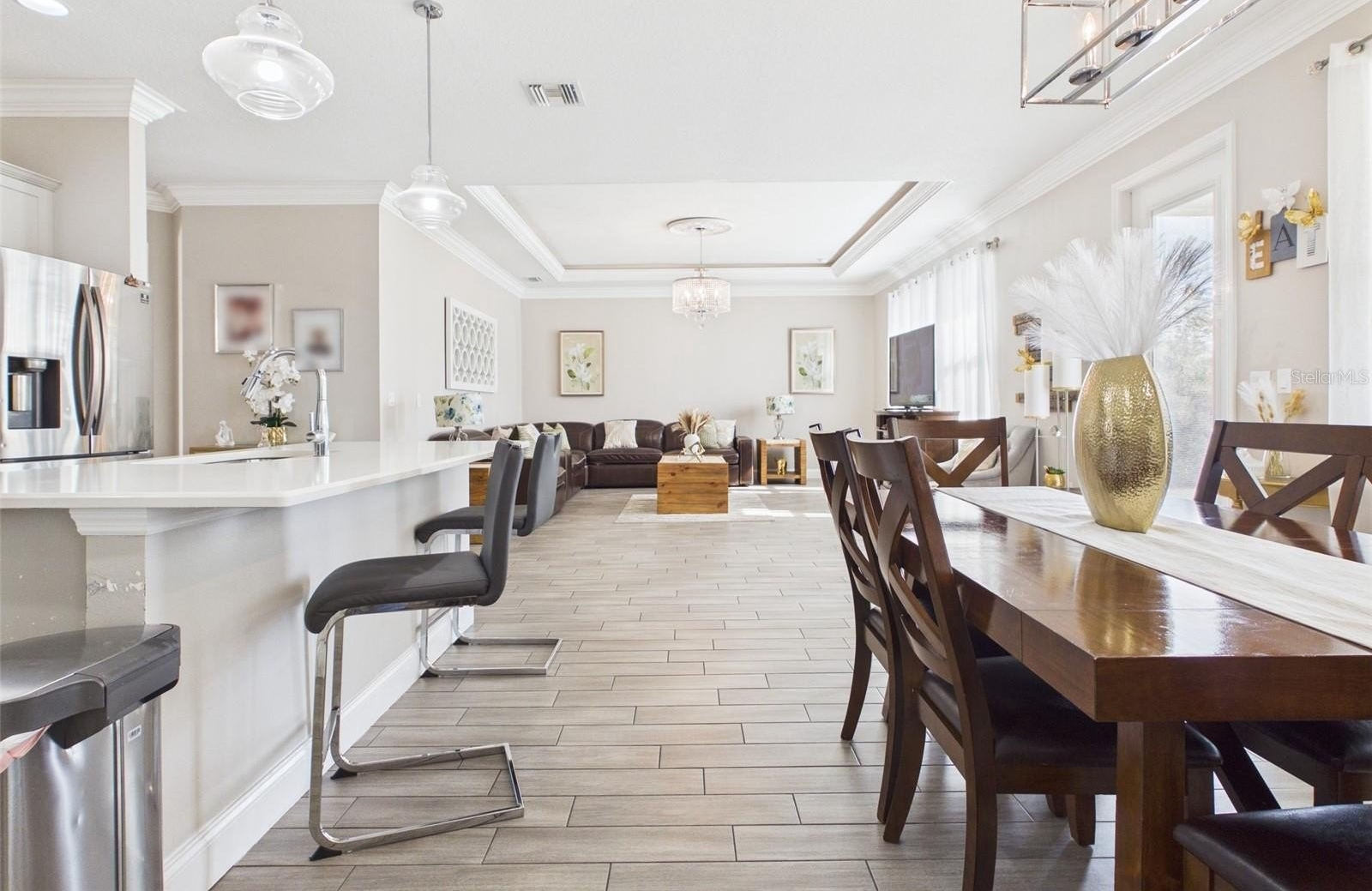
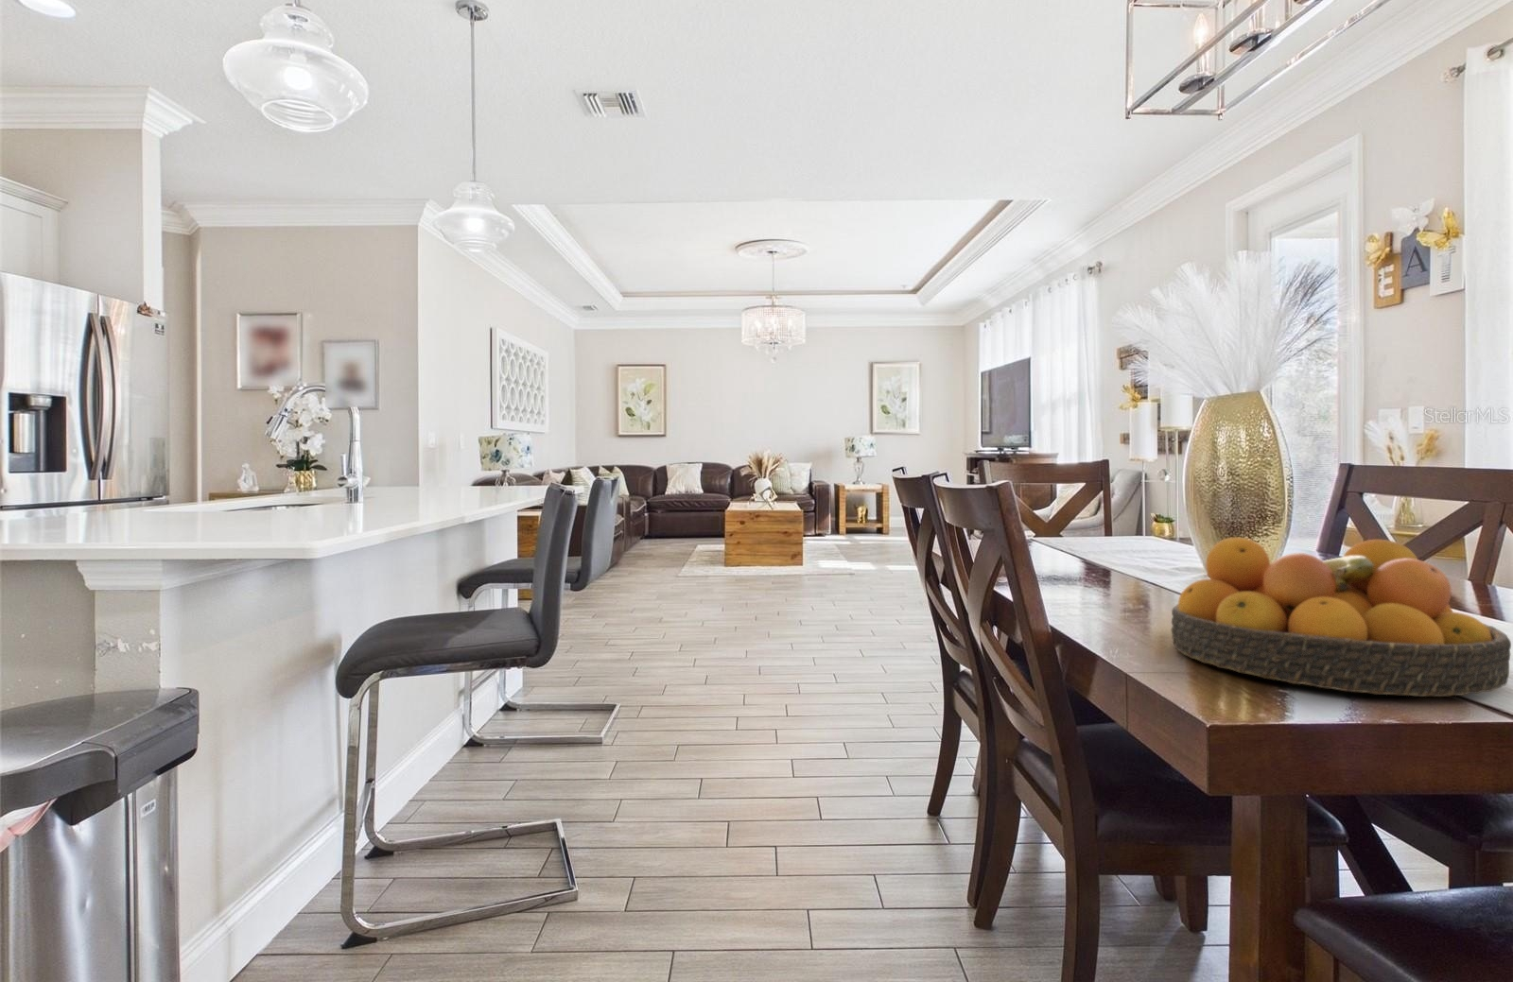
+ fruit bowl (1323, 600)
